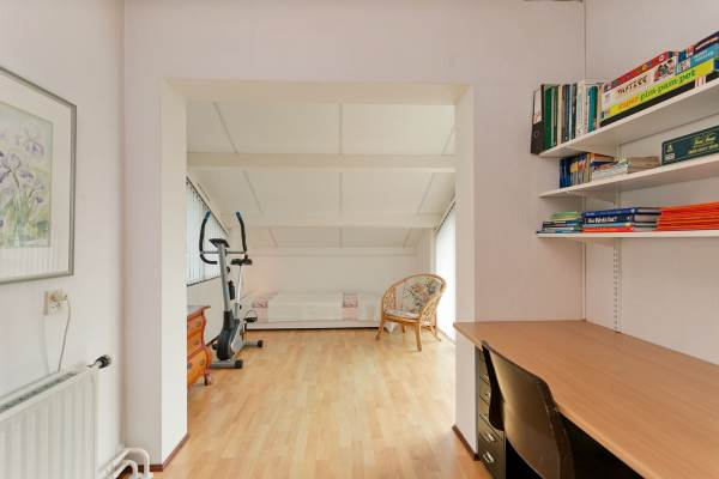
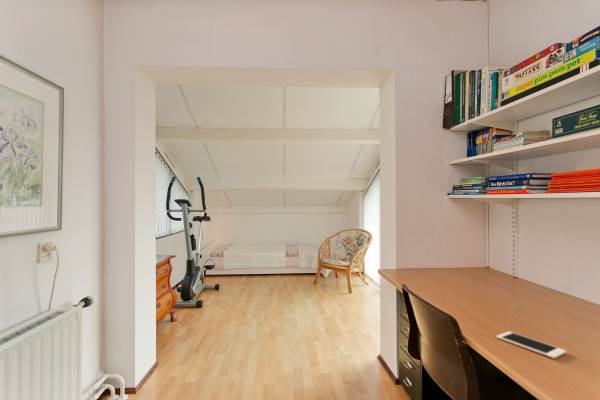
+ cell phone (529, 343)
